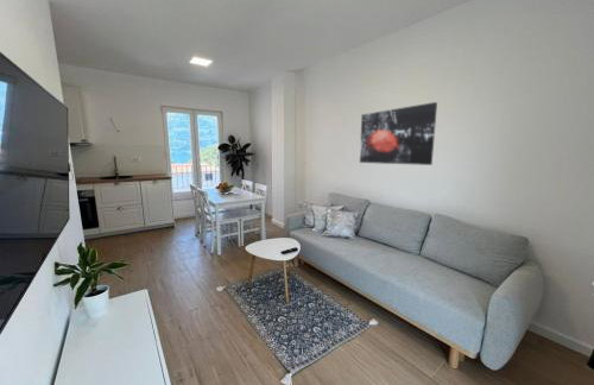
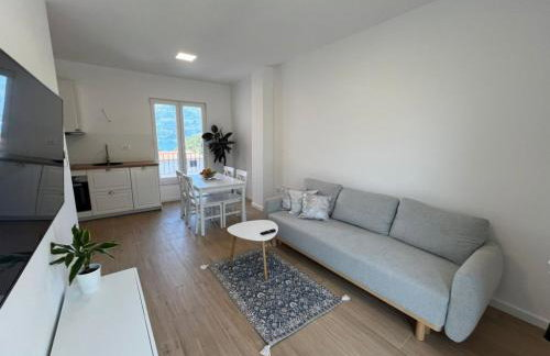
- wall art (392, 137)
